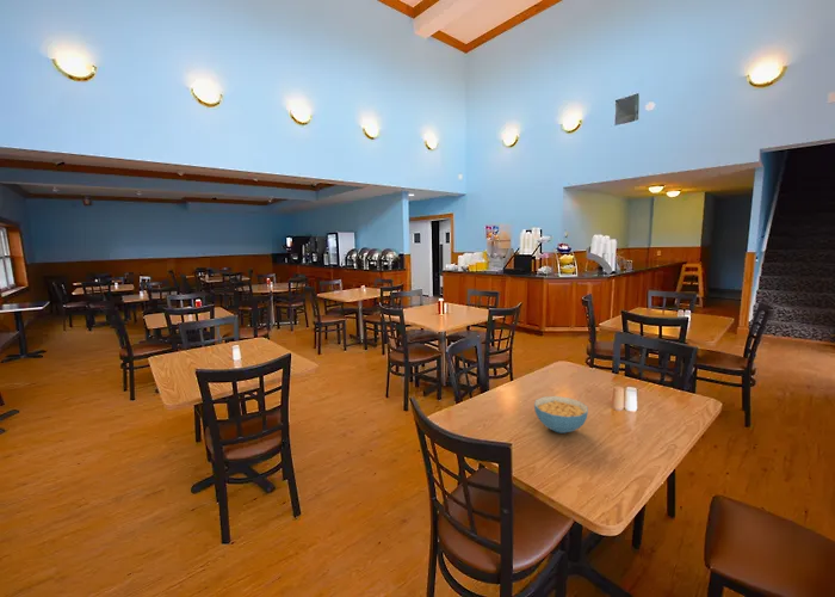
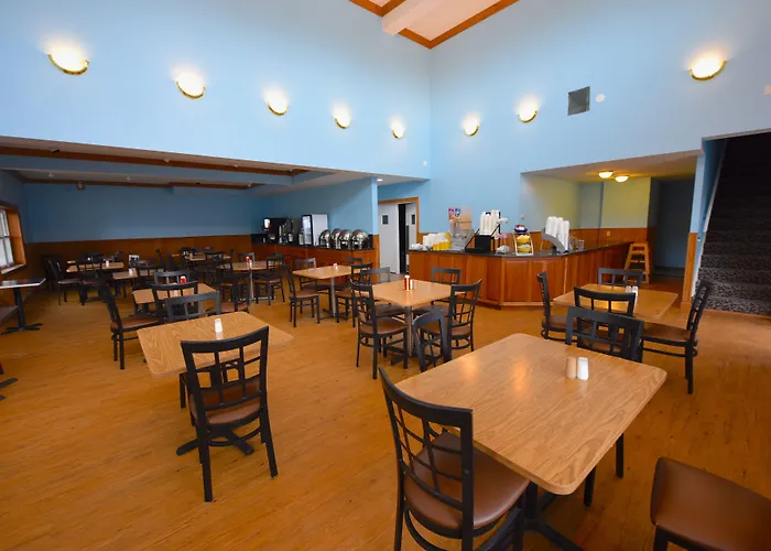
- cereal bowl (559, 417)
